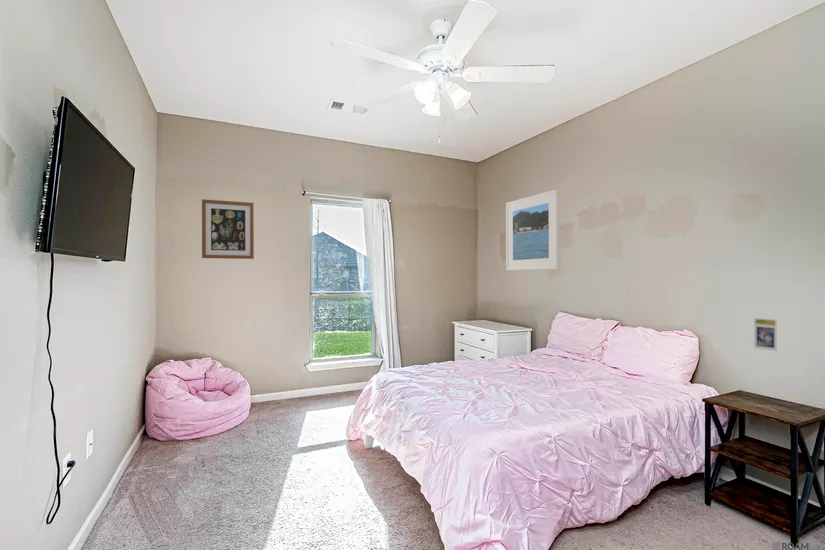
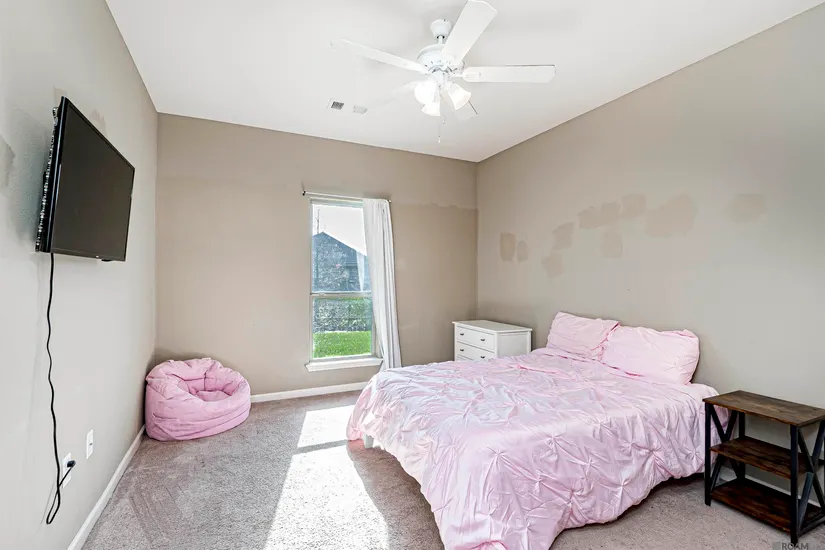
- trading card display case (765, 334)
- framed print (530, 233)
- wall art (228, 229)
